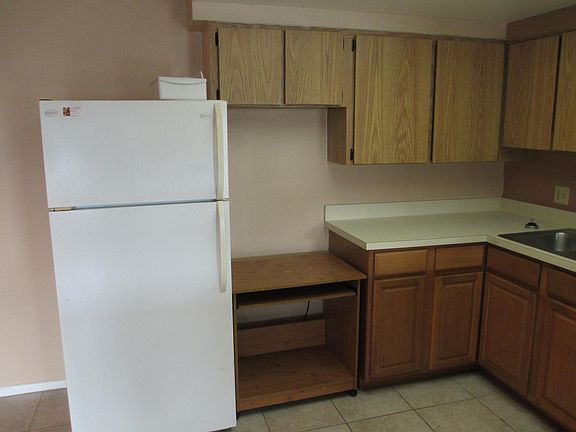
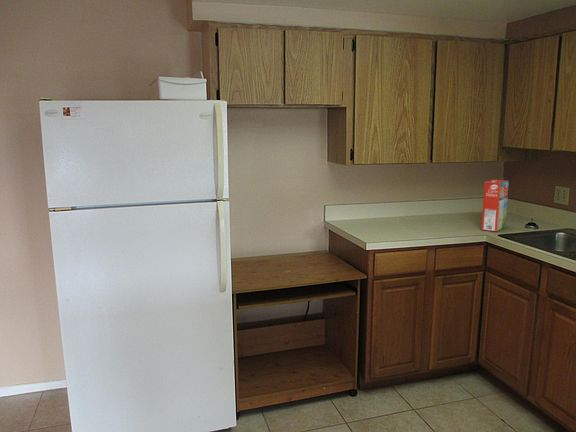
+ cereal box (495, 204)
